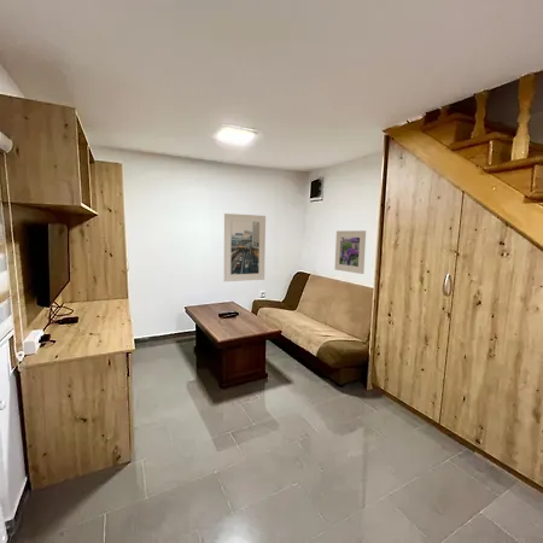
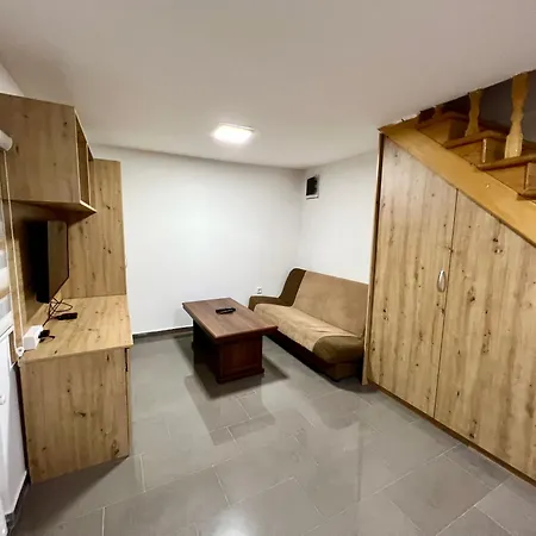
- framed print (245, 247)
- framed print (349, 251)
